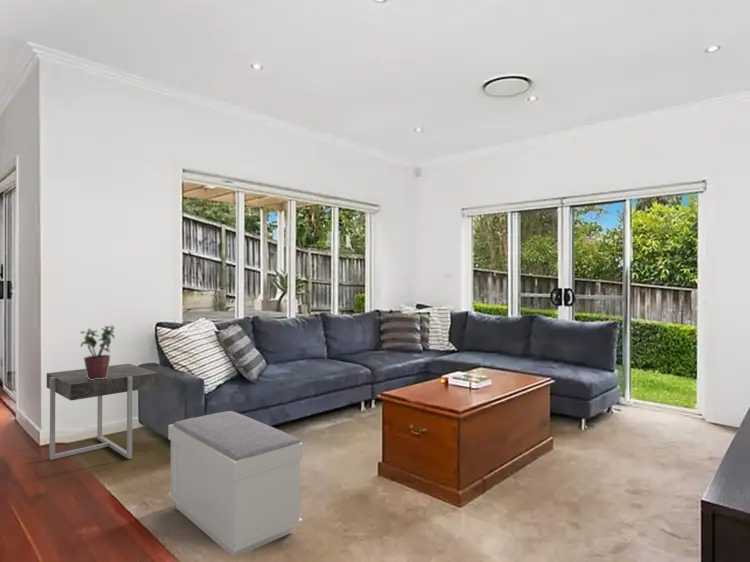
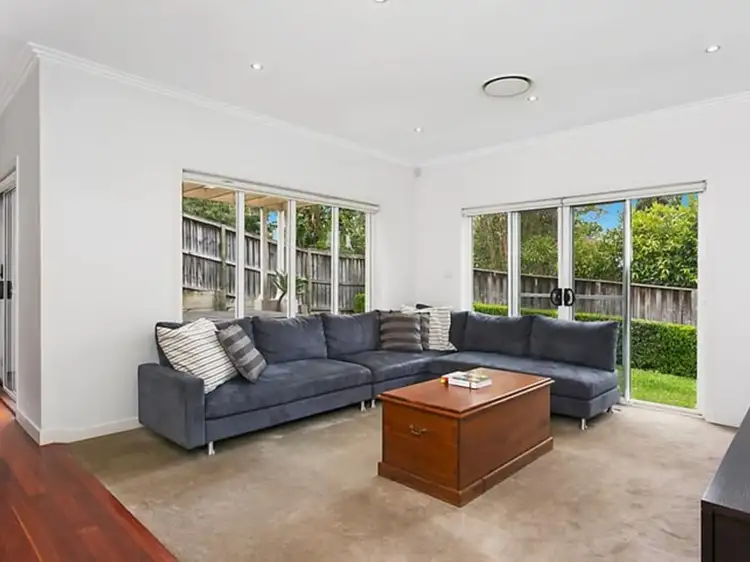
- bench (232, 473)
- side table (100, 412)
- potted plant (94, 351)
